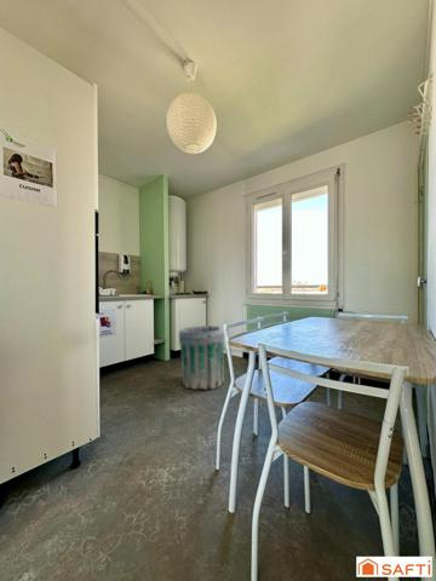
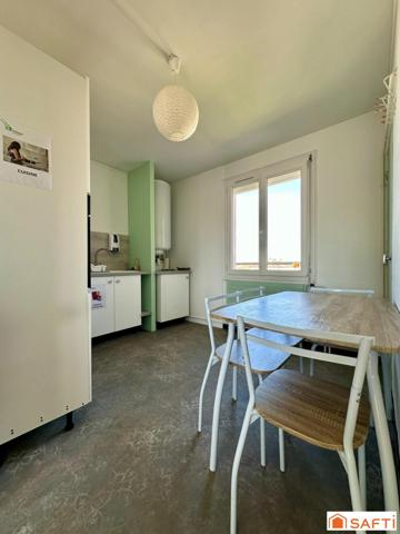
- trash can (201, 353)
